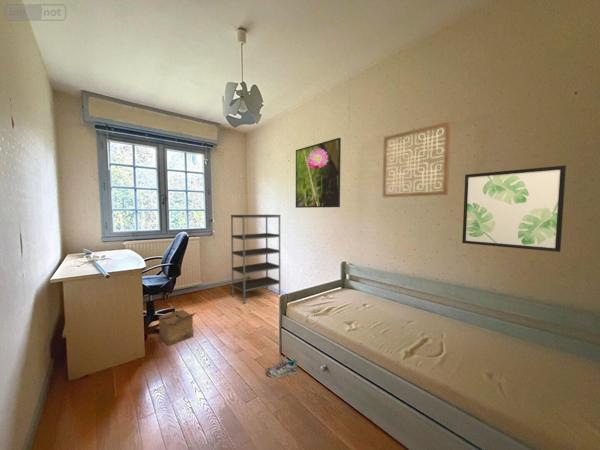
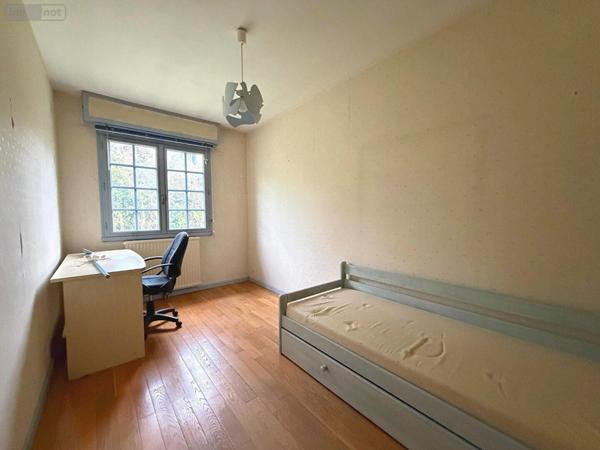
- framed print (315, 176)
- wall art (508, 209)
- wall art (413, 161)
- shelving unit (256, 255)
- shoe (282, 365)
- cardboard box (178, 325)
